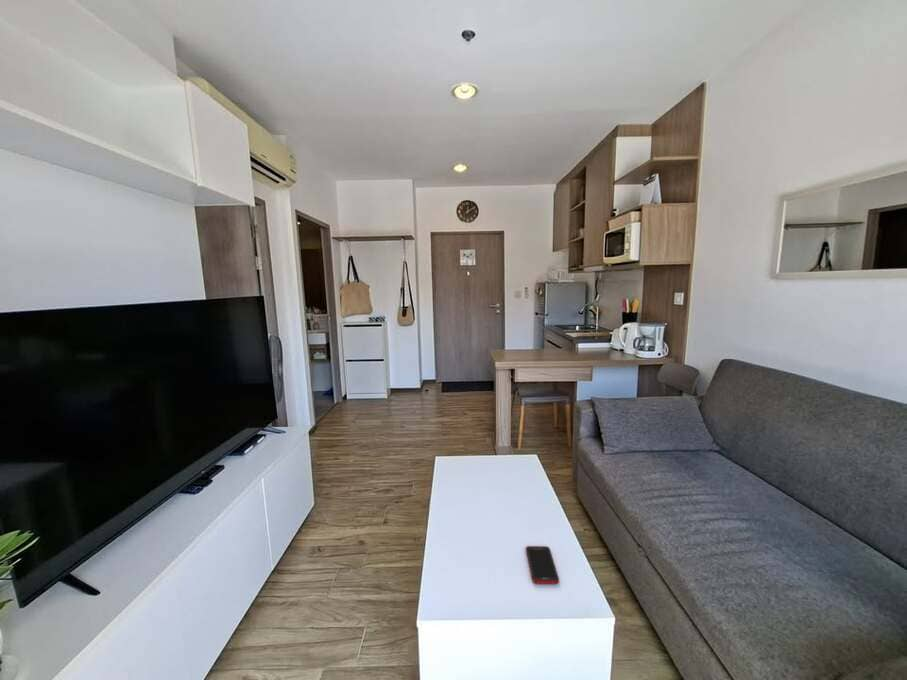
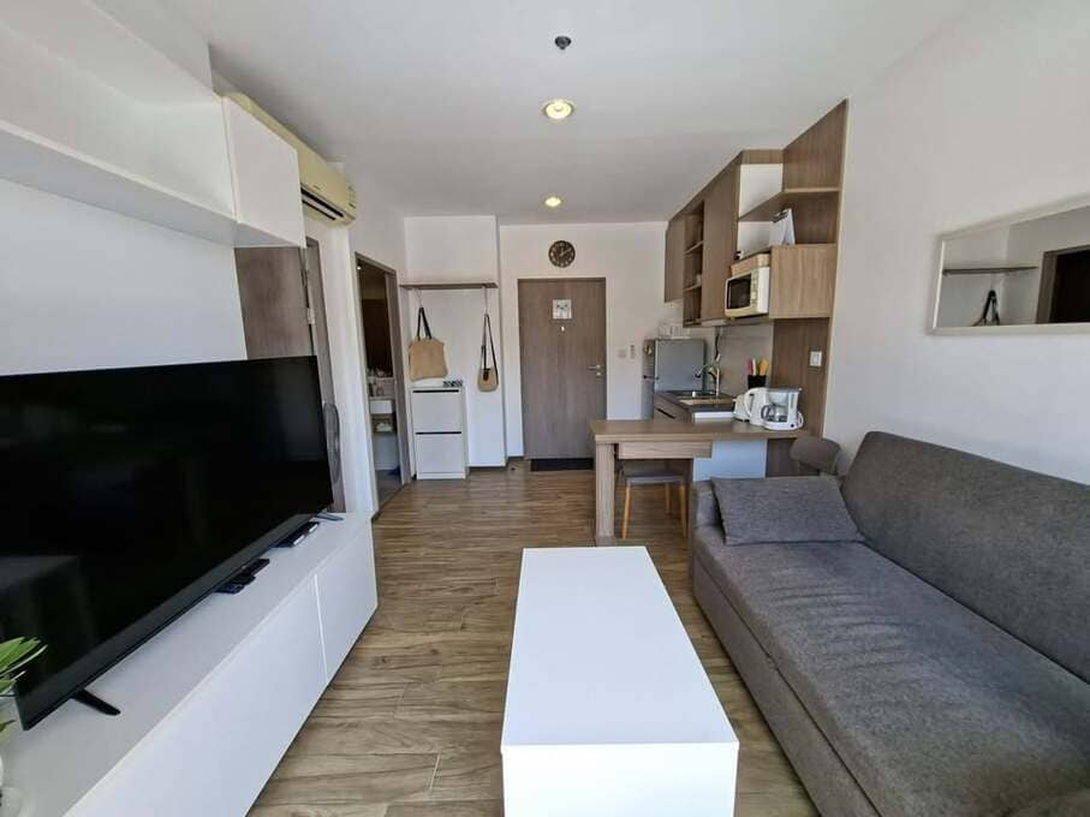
- cell phone (541, 563)
